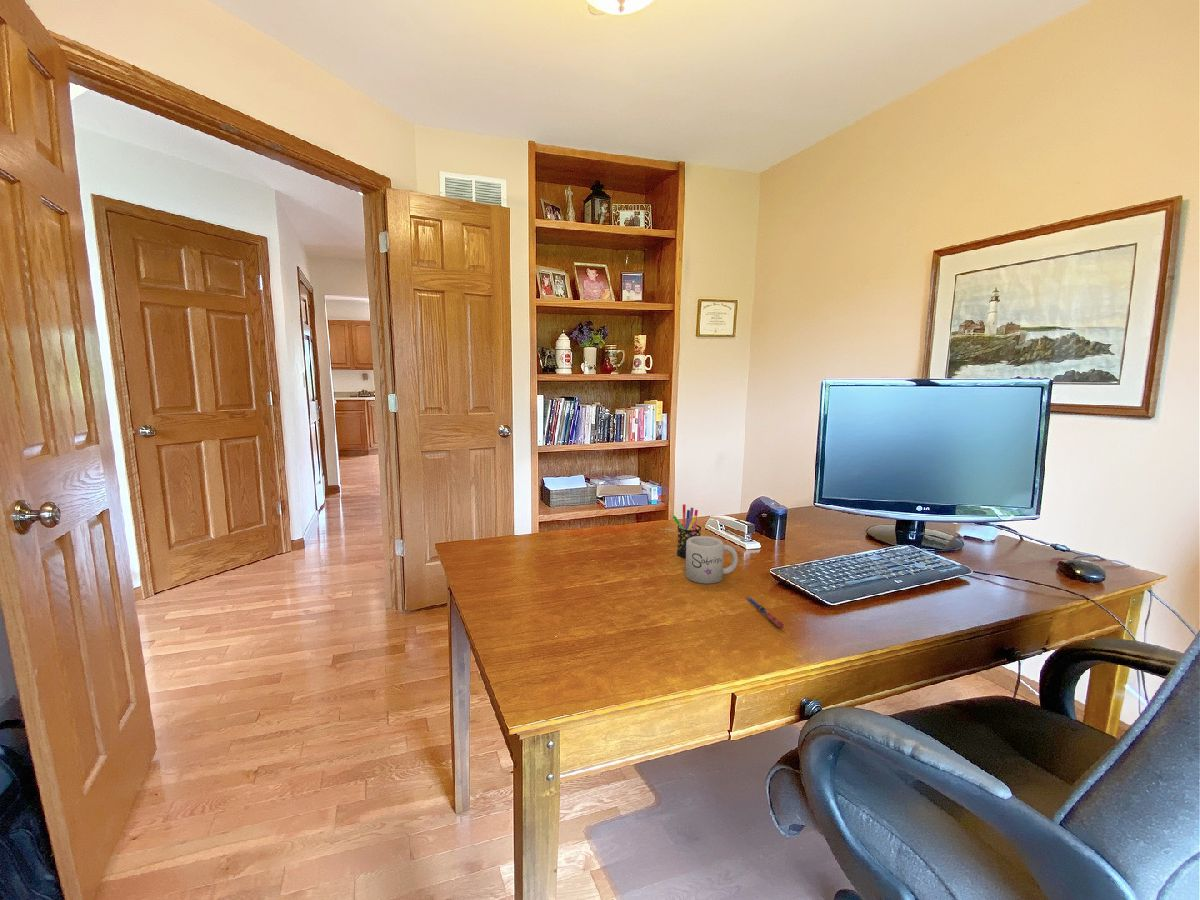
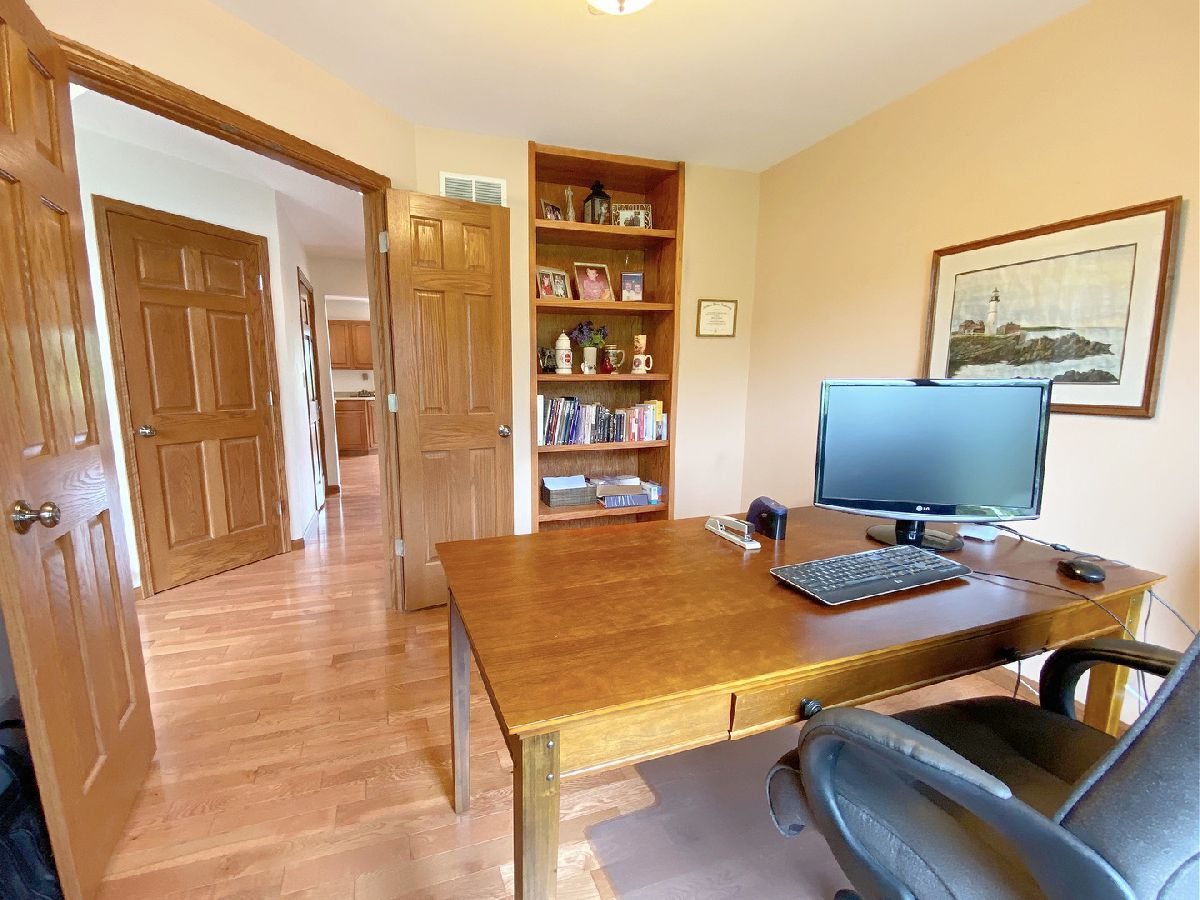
- mug (712, 558)
- pen holder (686, 530)
- pen (763, 609)
